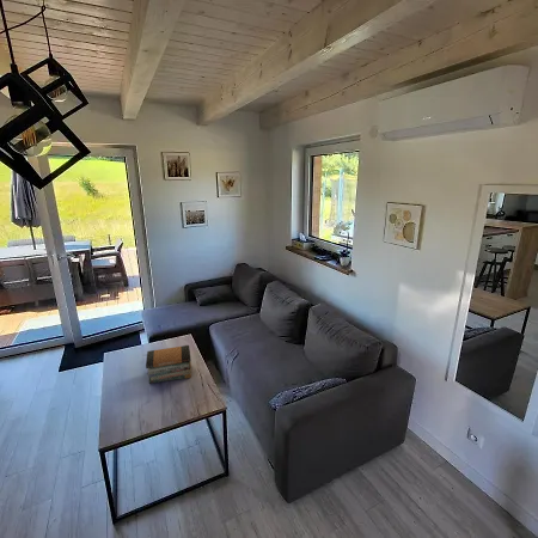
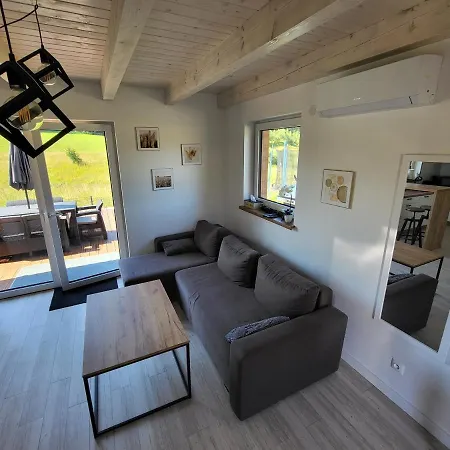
- book stack (169, 363)
